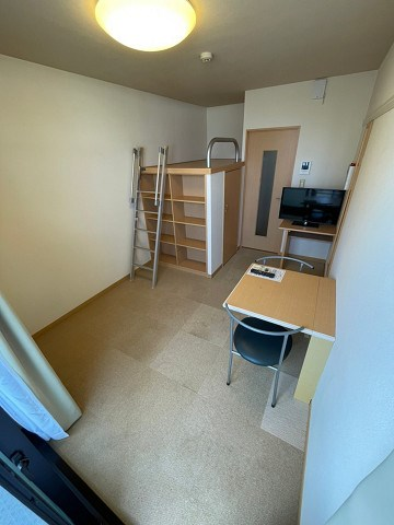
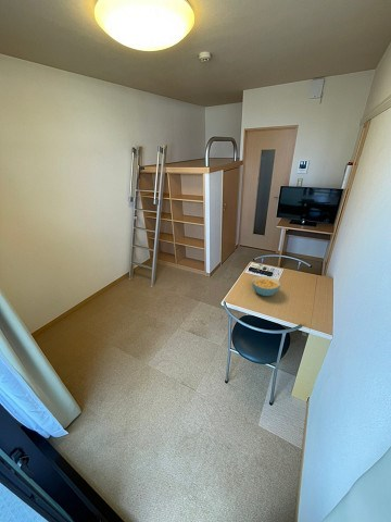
+ cereal bowl (265, 287)
